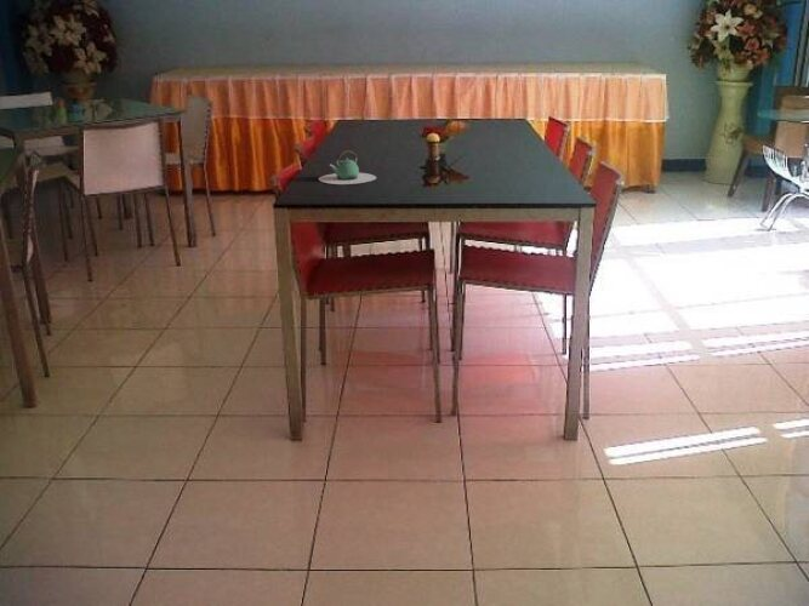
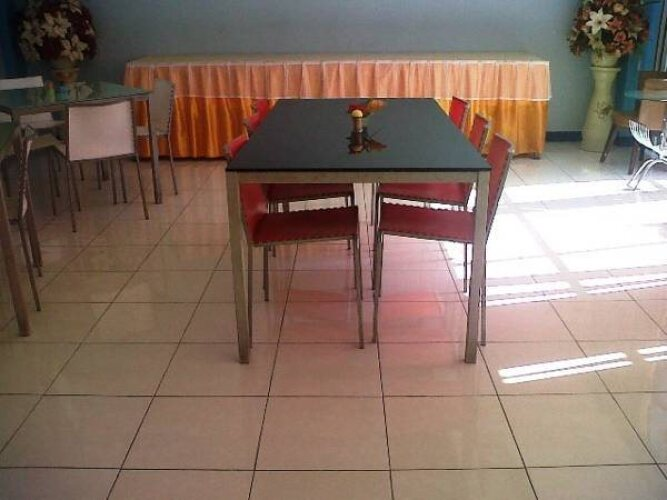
- teapot (346, 164)
